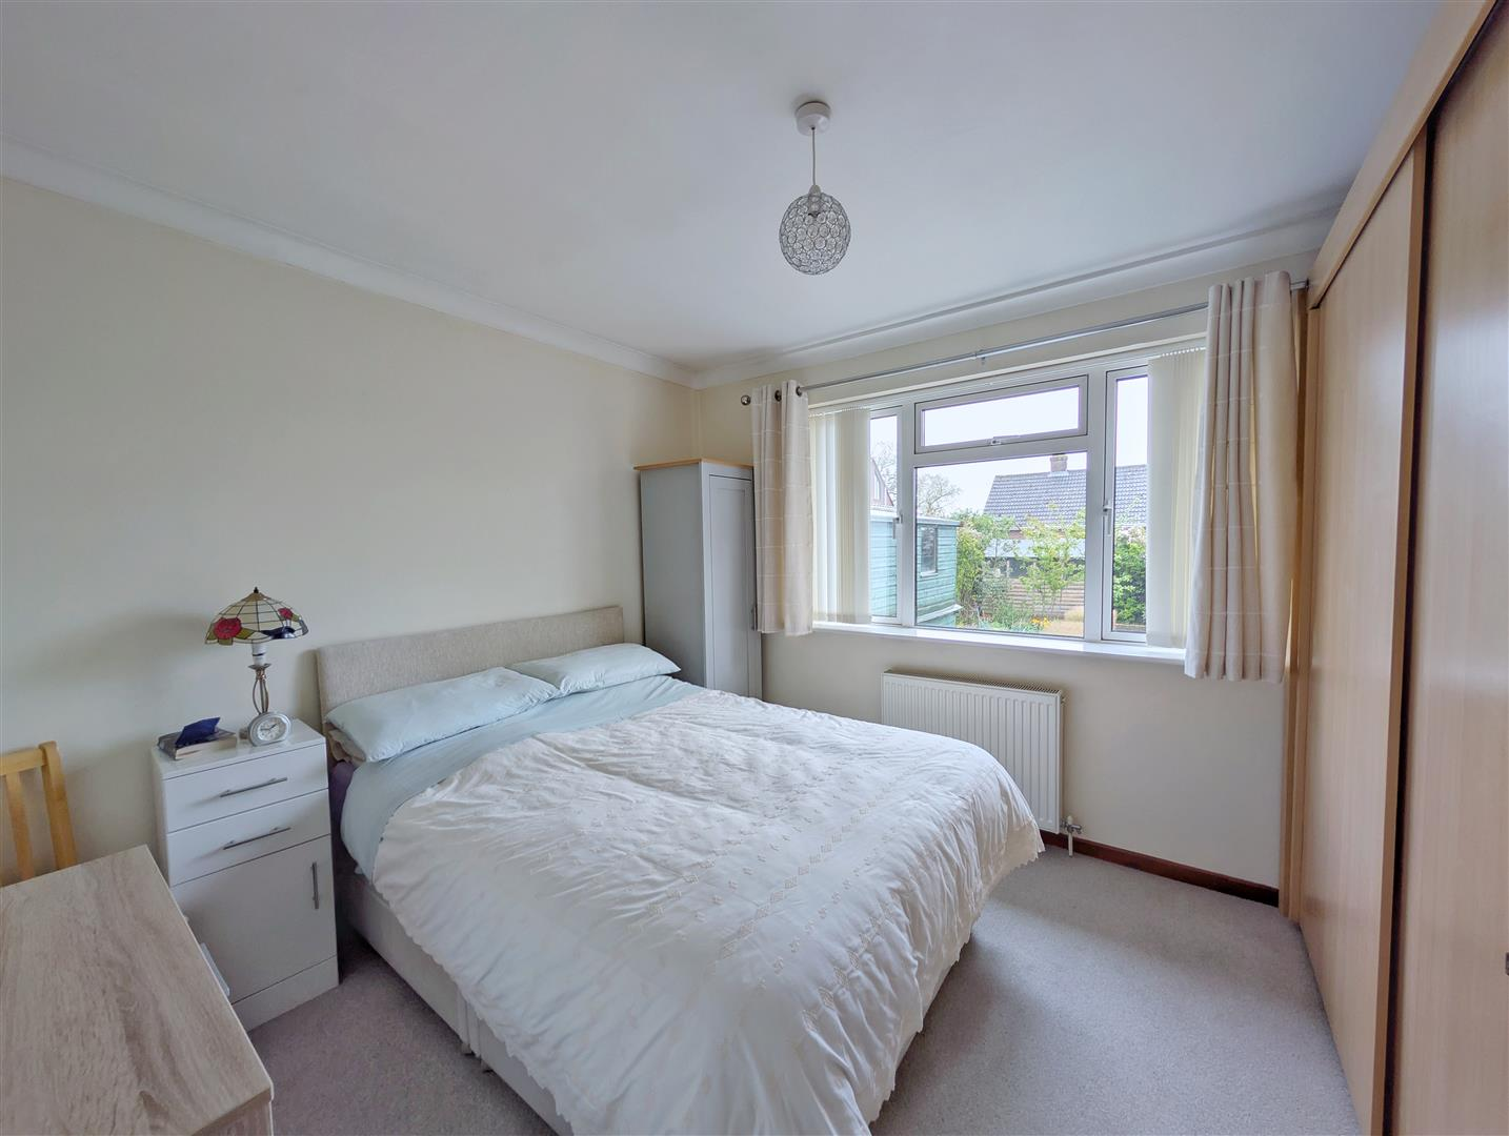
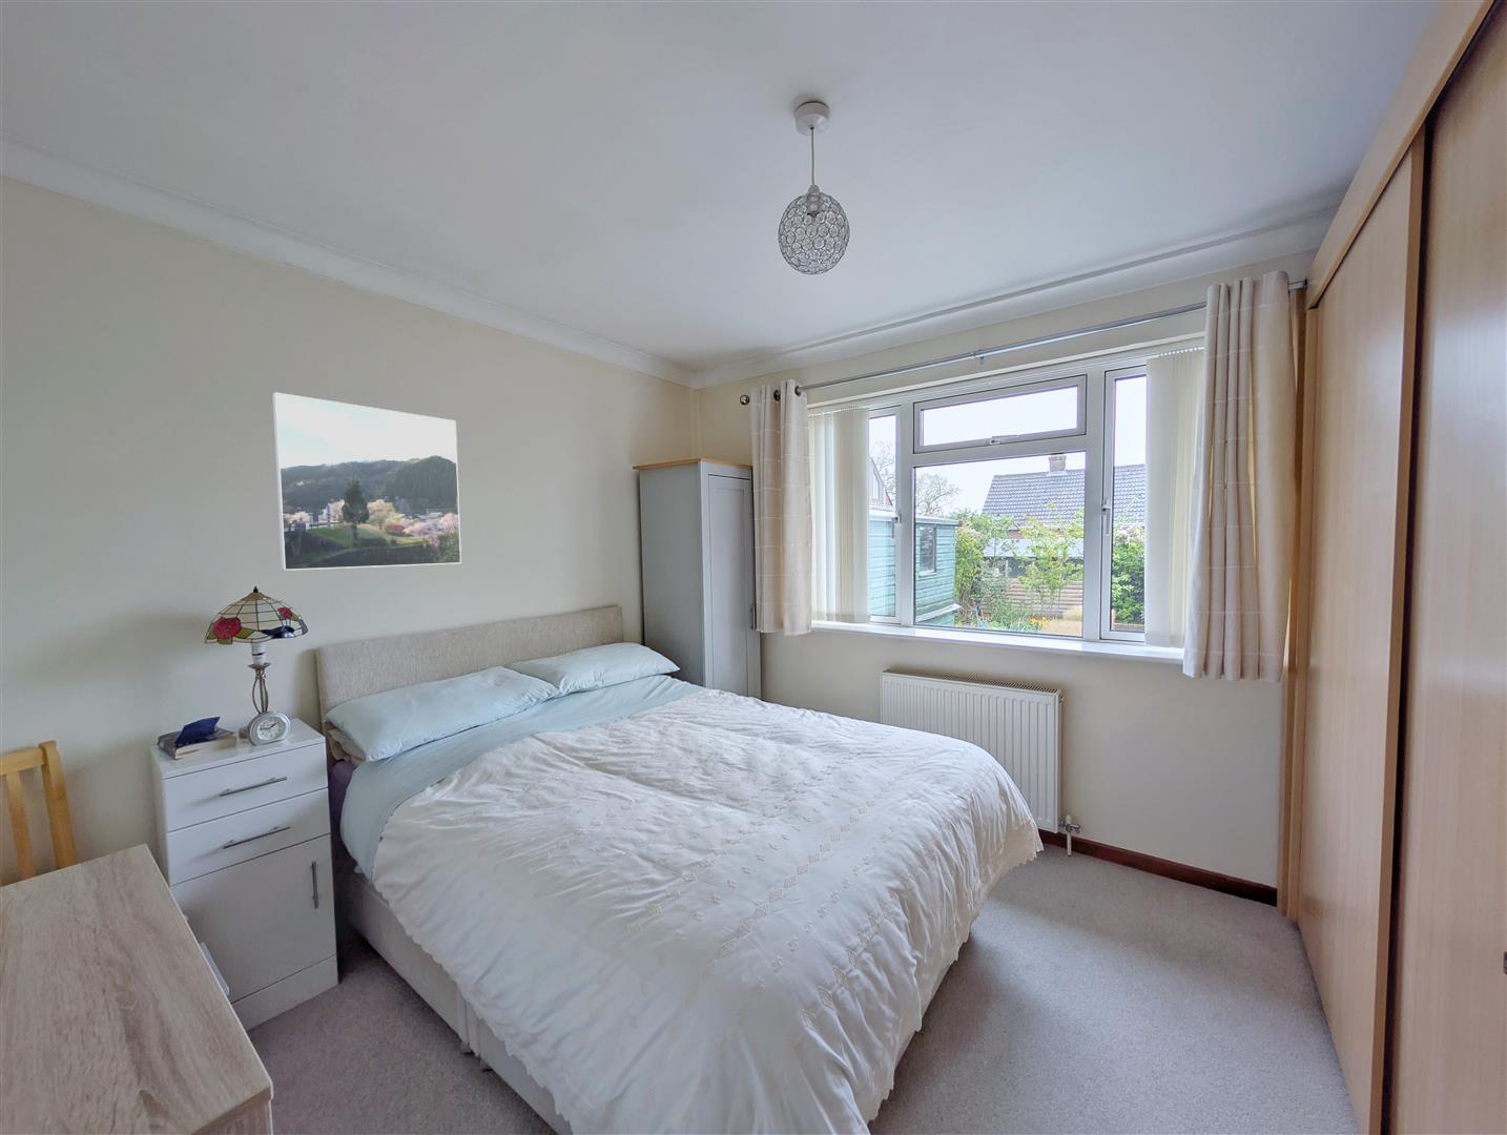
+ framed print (377, 488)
